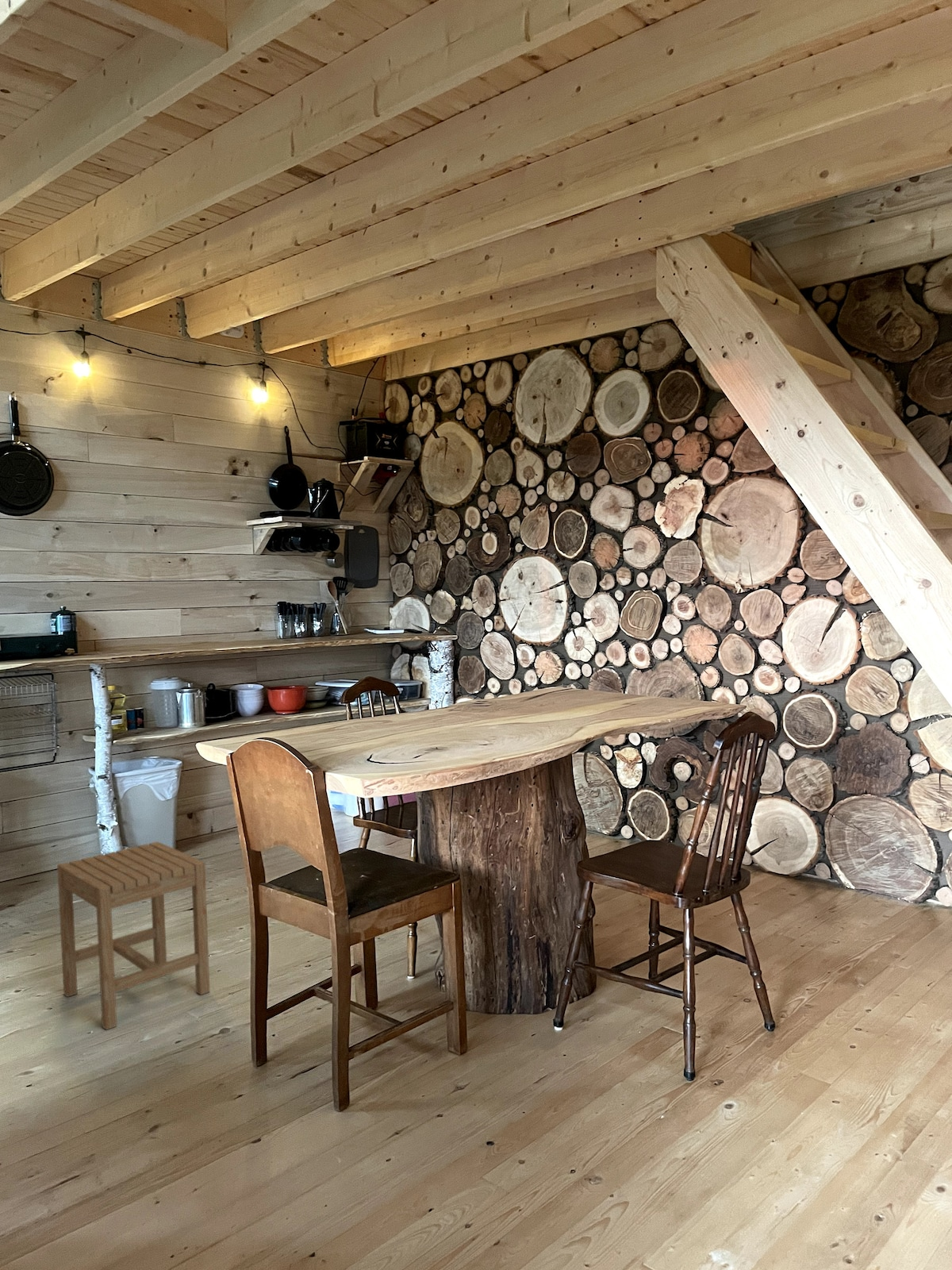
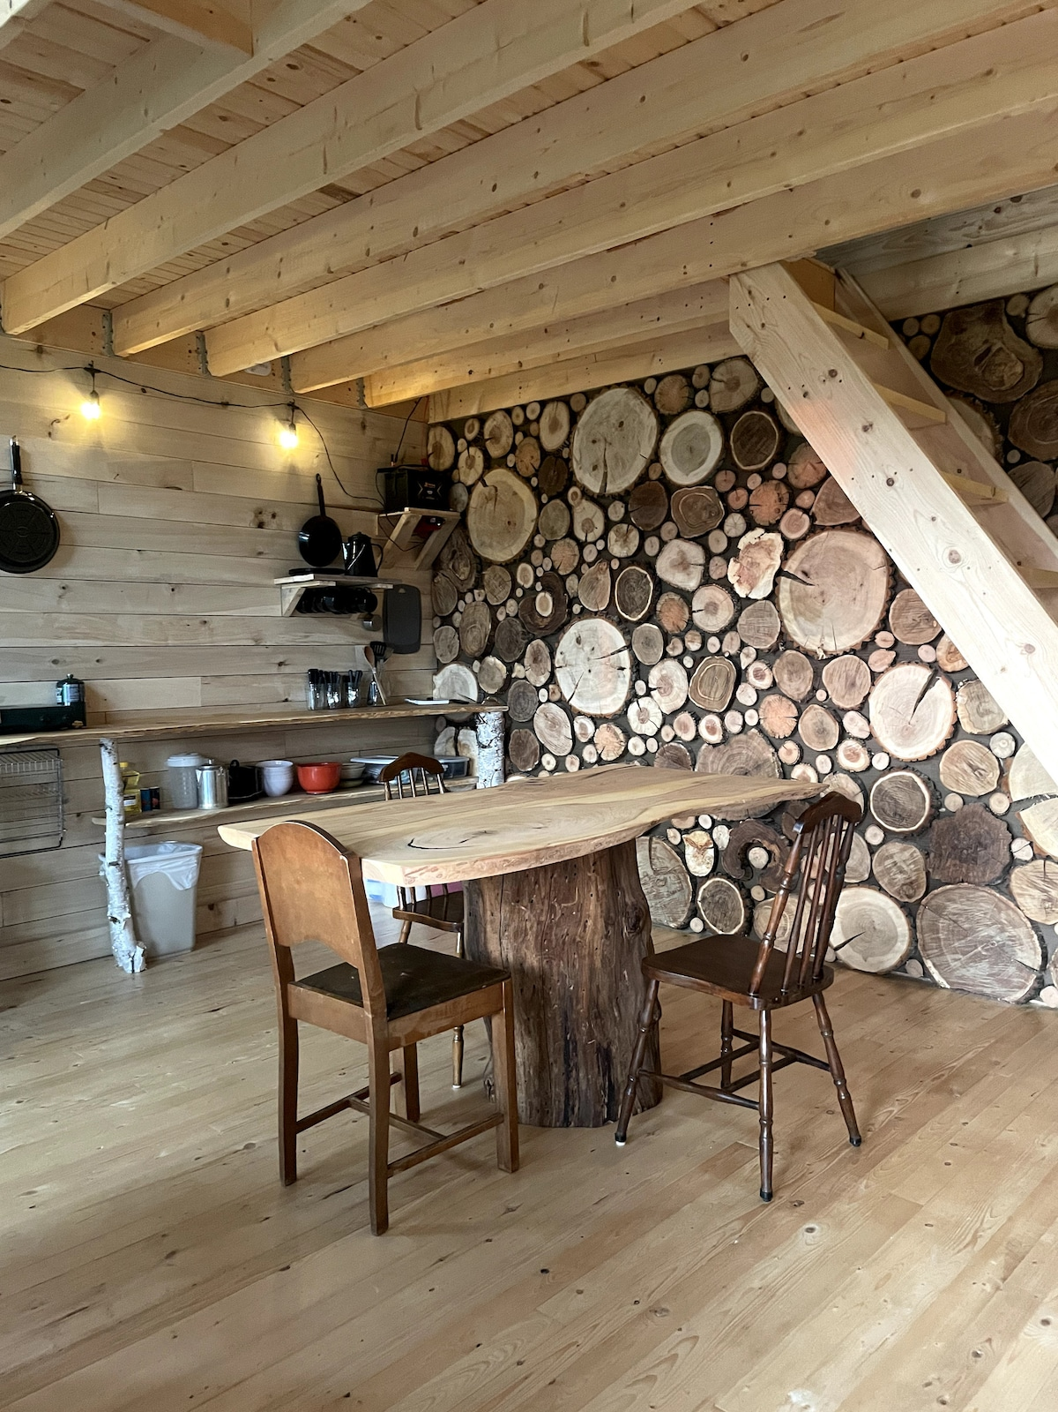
- stool (134, 933)
